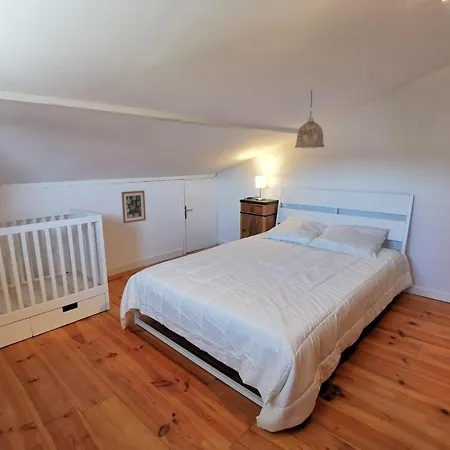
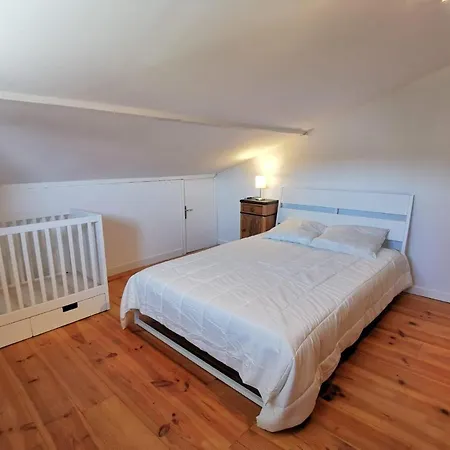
- pendant lamp (310, 118)
- wall art (134, 206)
